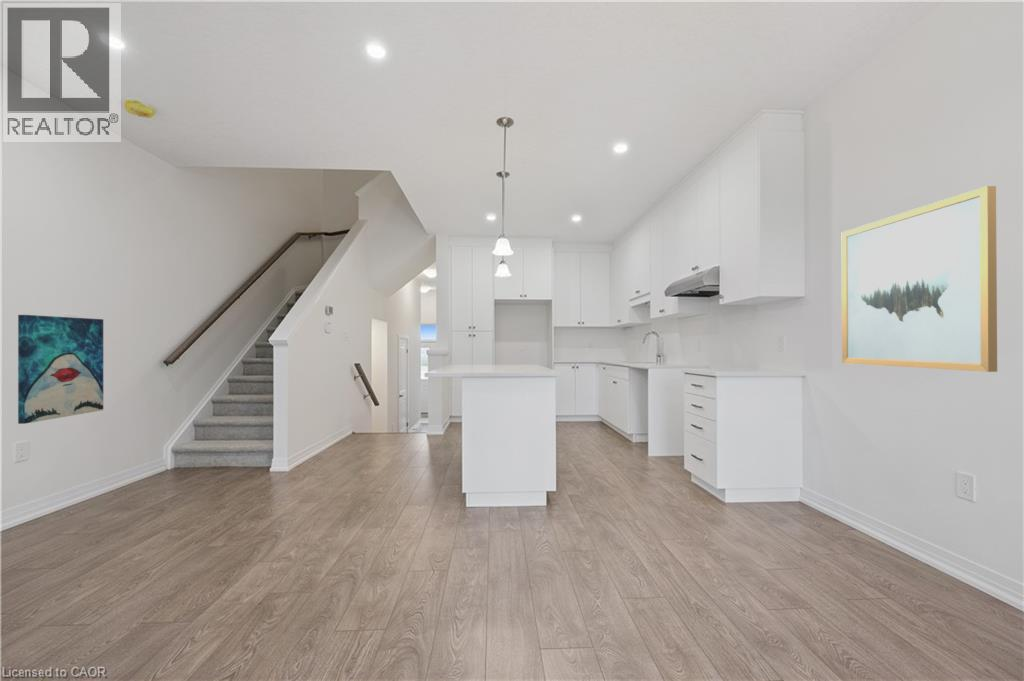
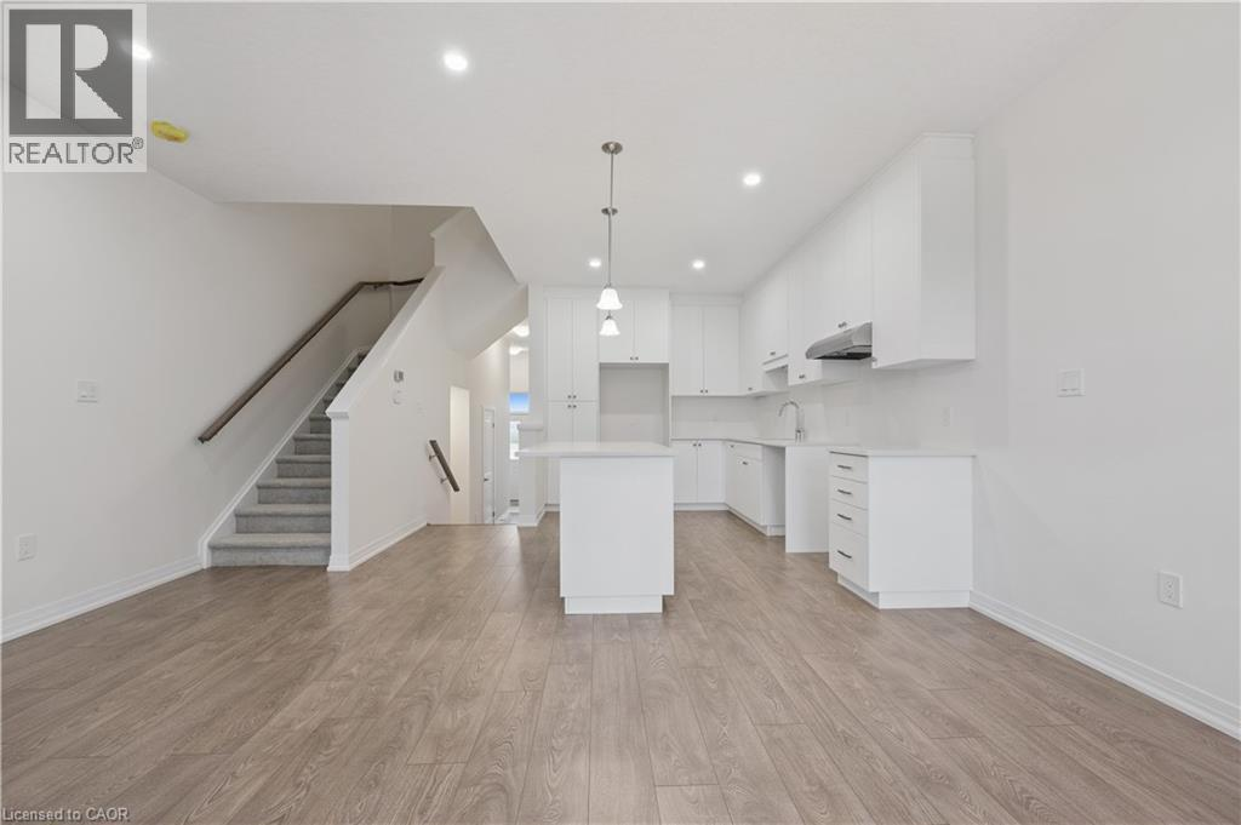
- wall art (64, 366)
- wall art (905, 289)
